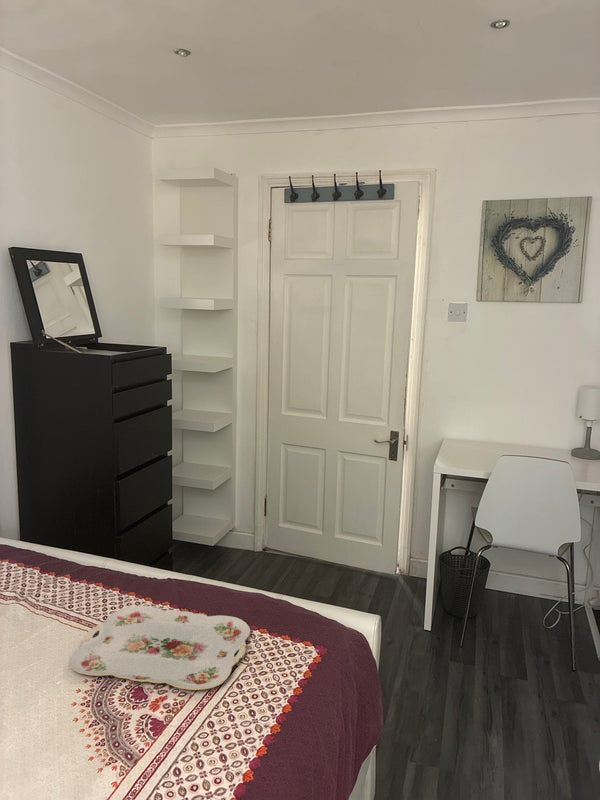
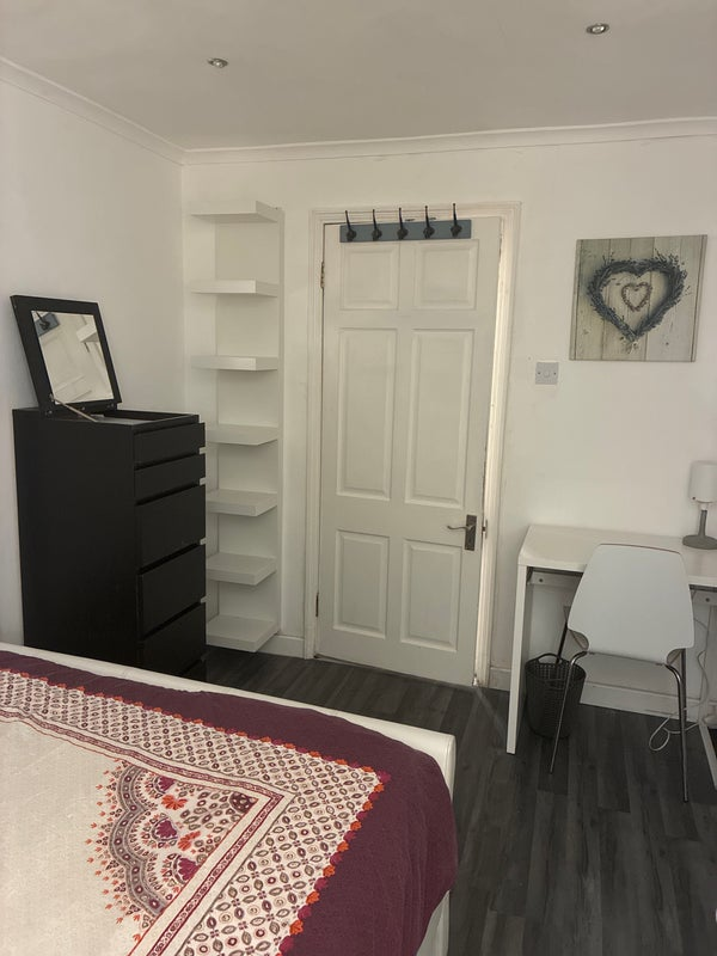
- serving tray (164, 645)
